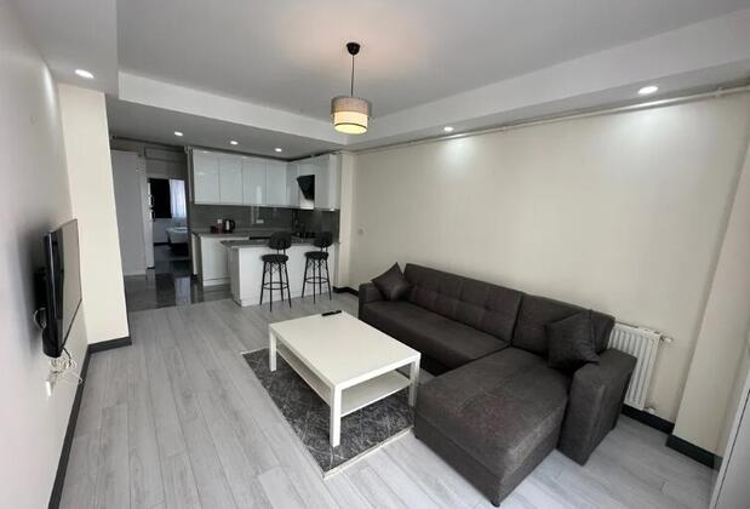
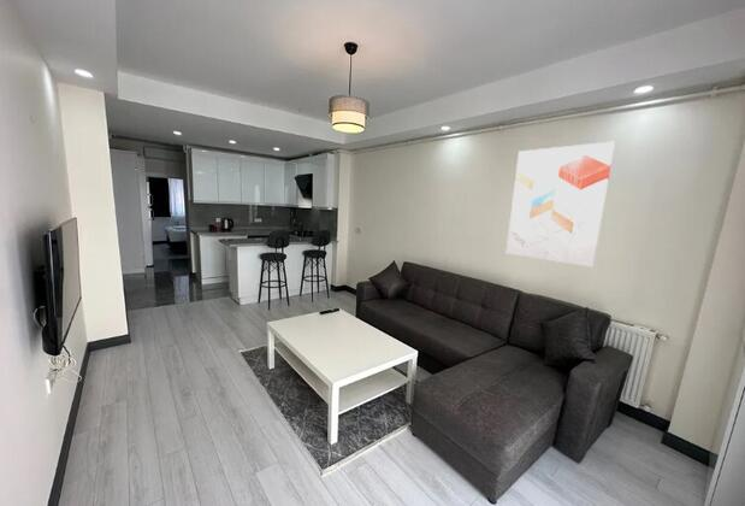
+ wall art (554, 205)
